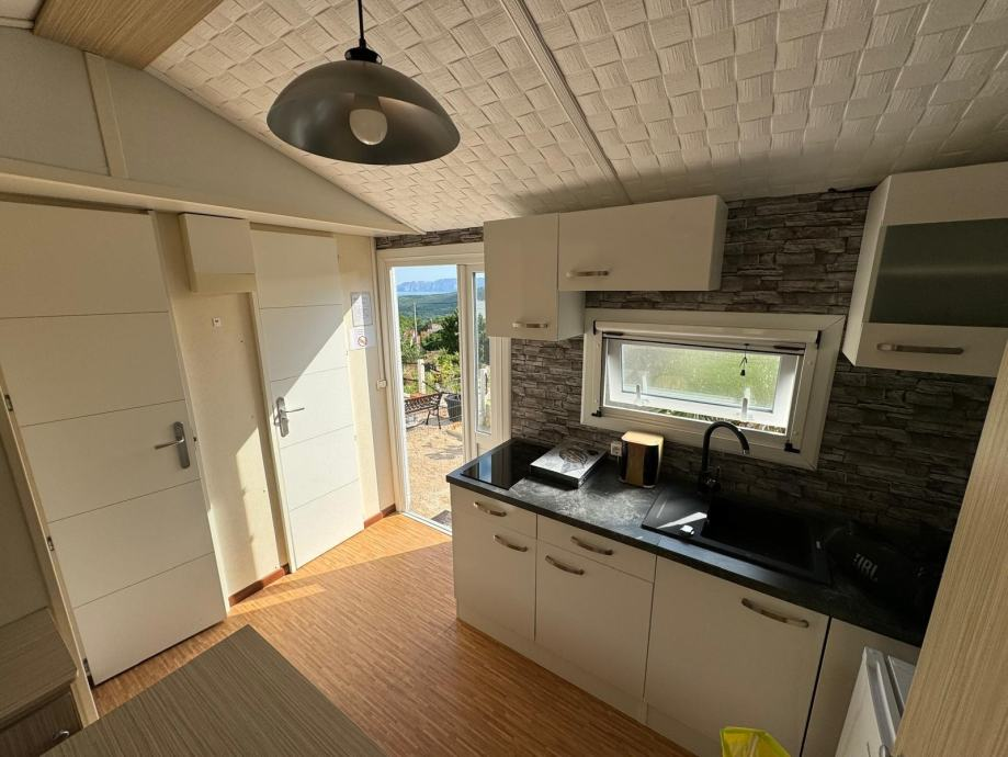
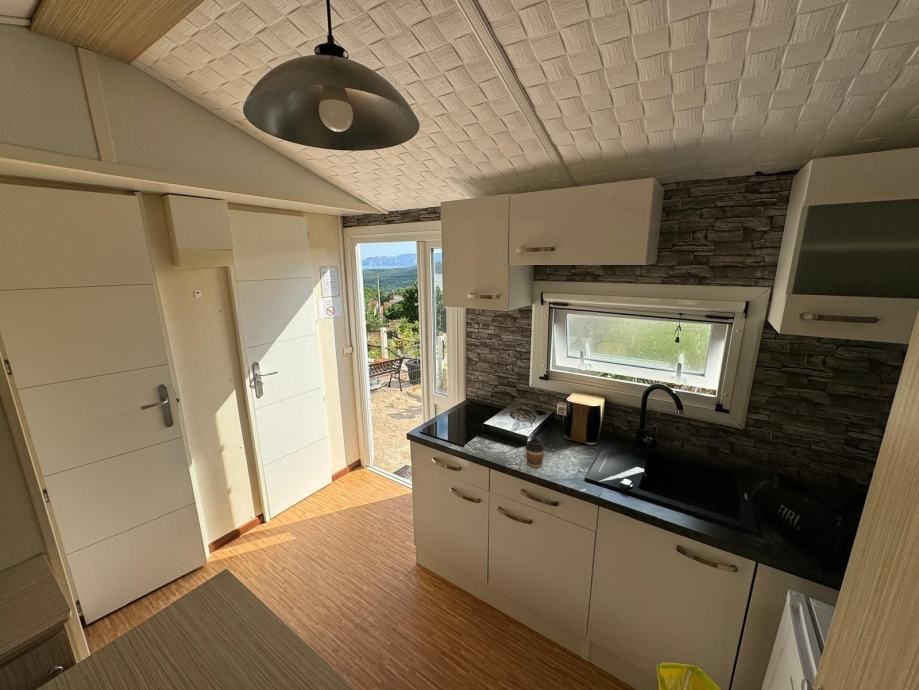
+ coffee cup (534, 452)
